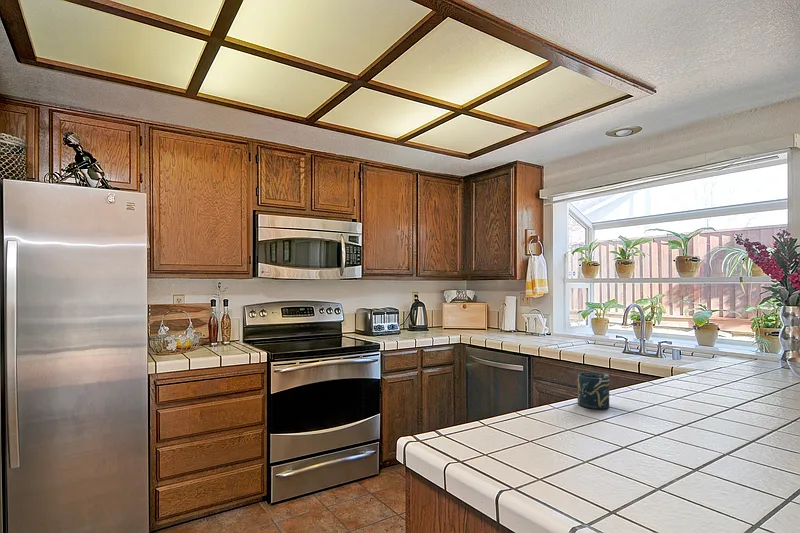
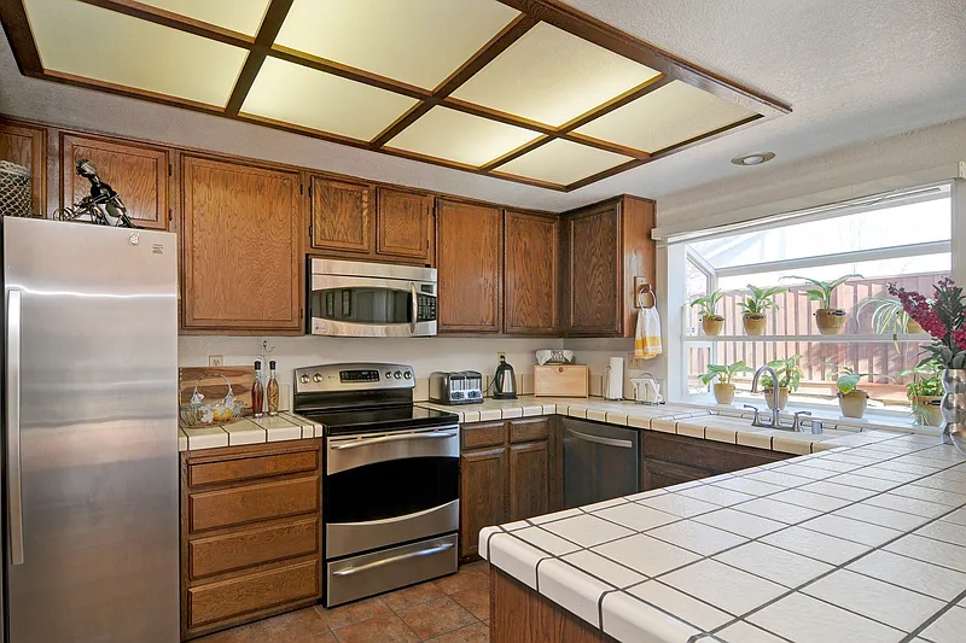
- cup (591, 391)
